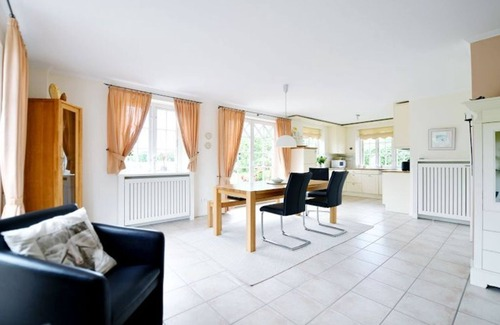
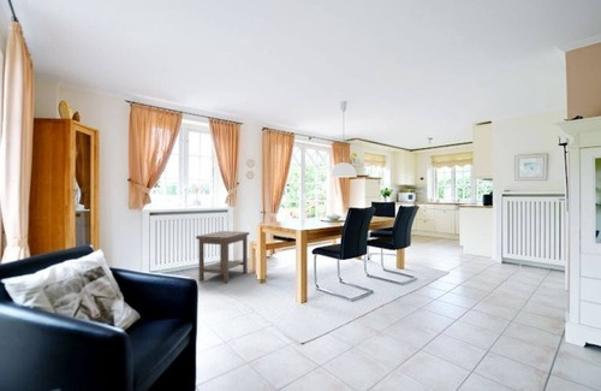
+ side table (224, 254)
